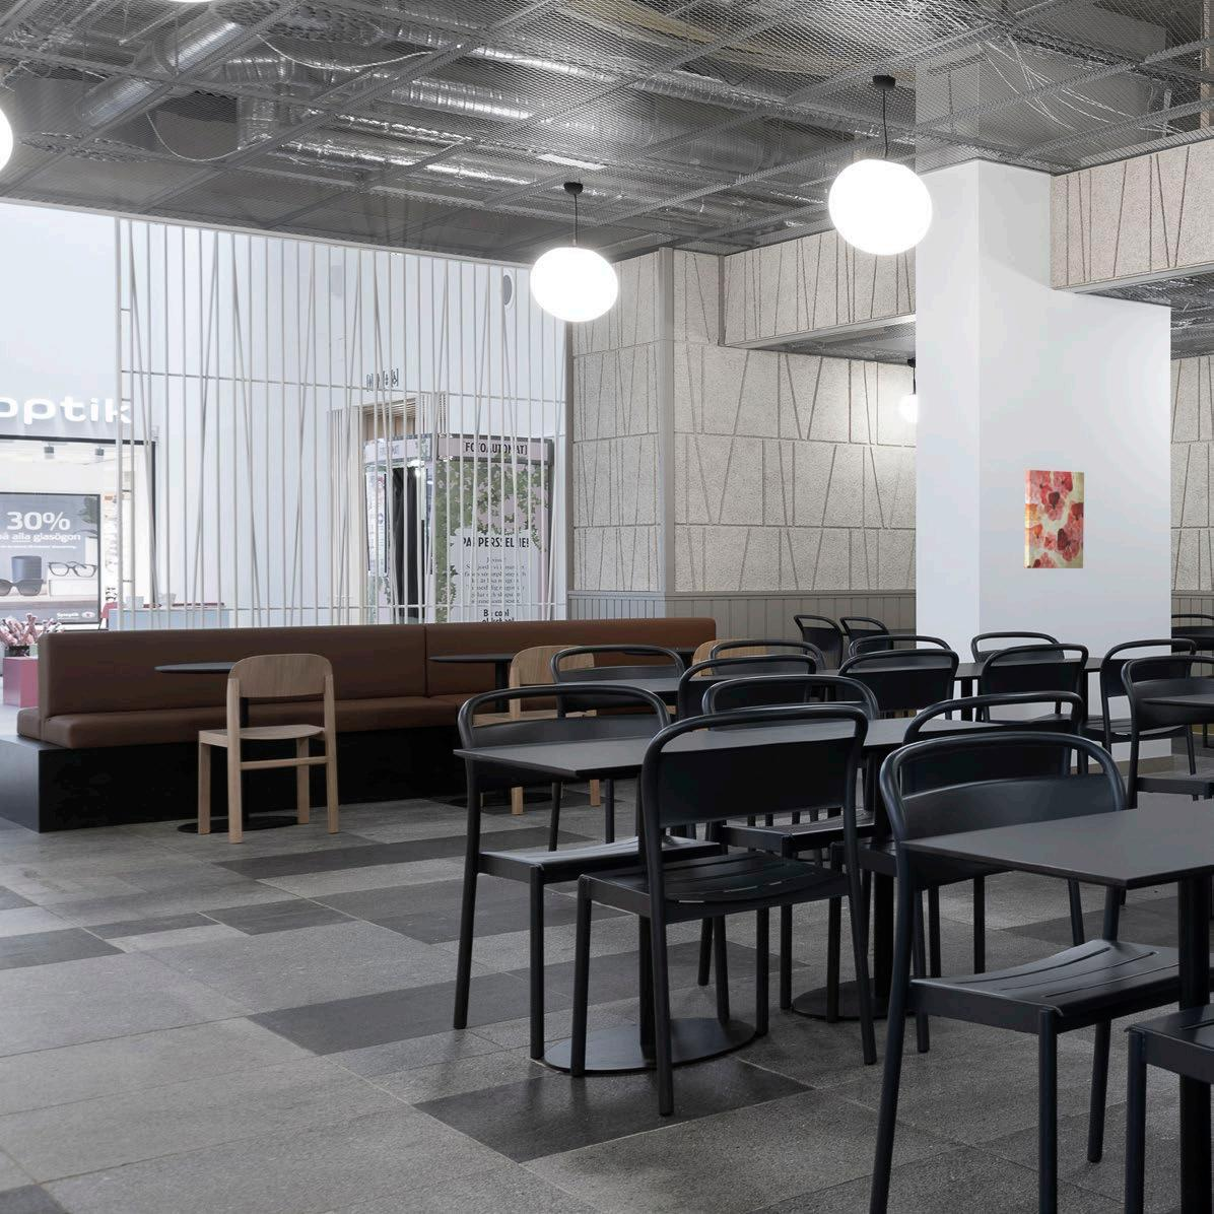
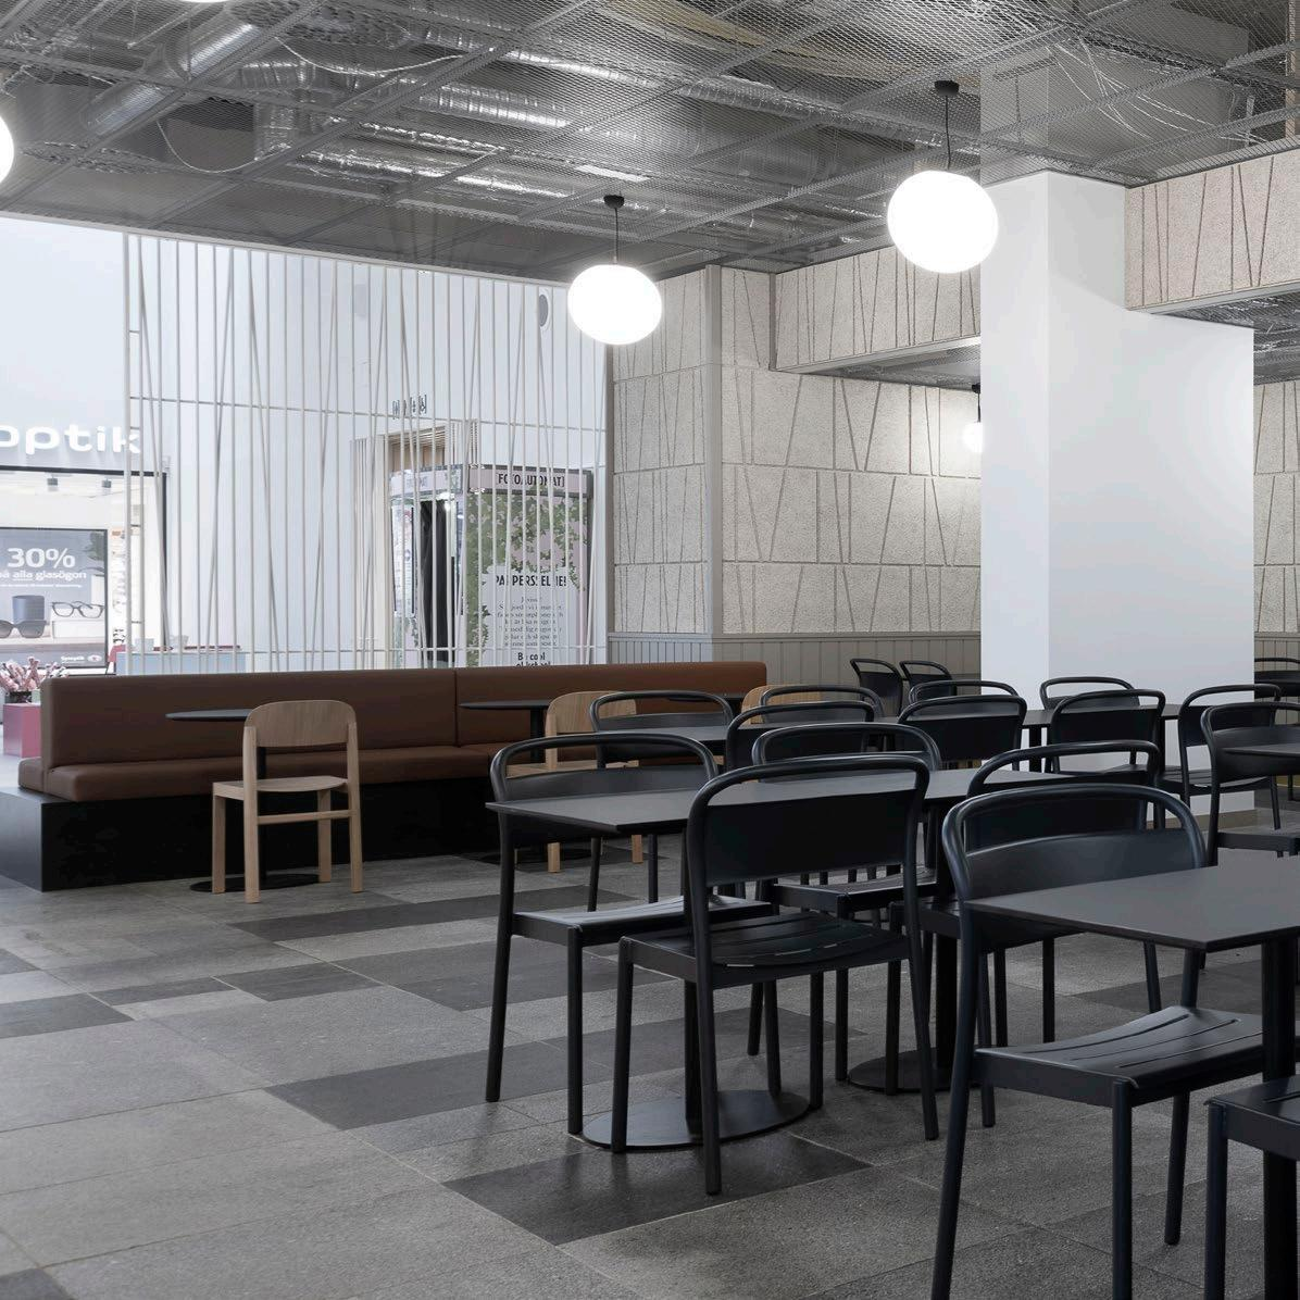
- wall art (1055, 519)
